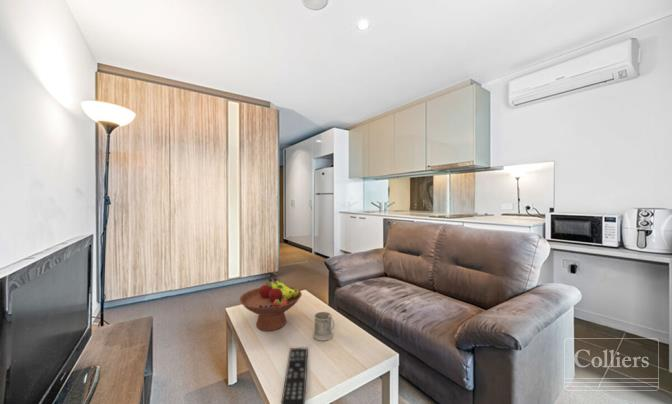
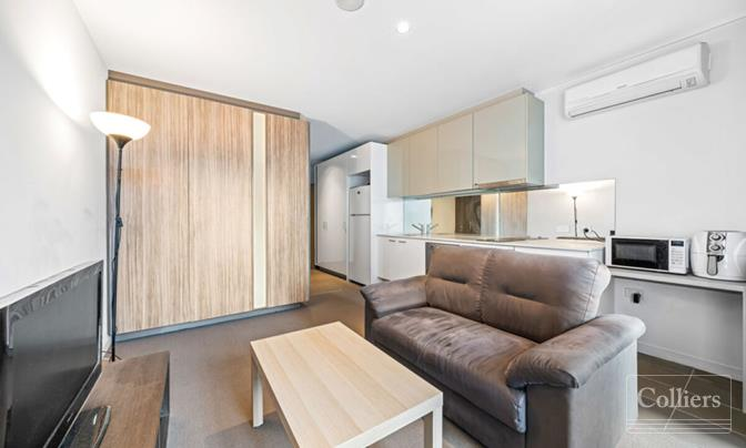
- remote control (296, 372)
- mug (325, 324)
- fruit bowl (271, 304)
